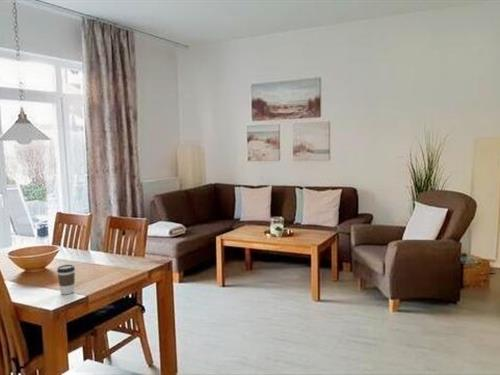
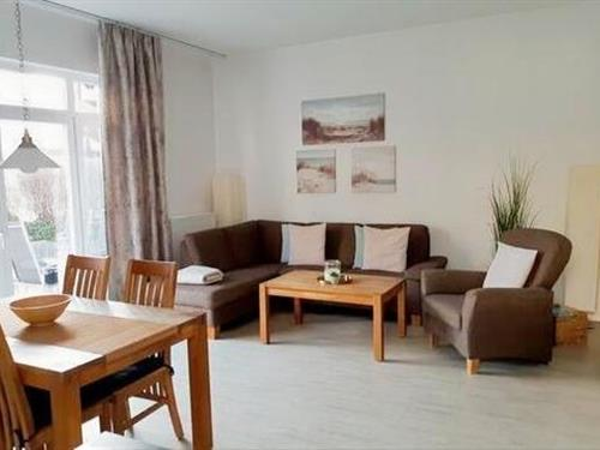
- coffee cup (66, 279)
